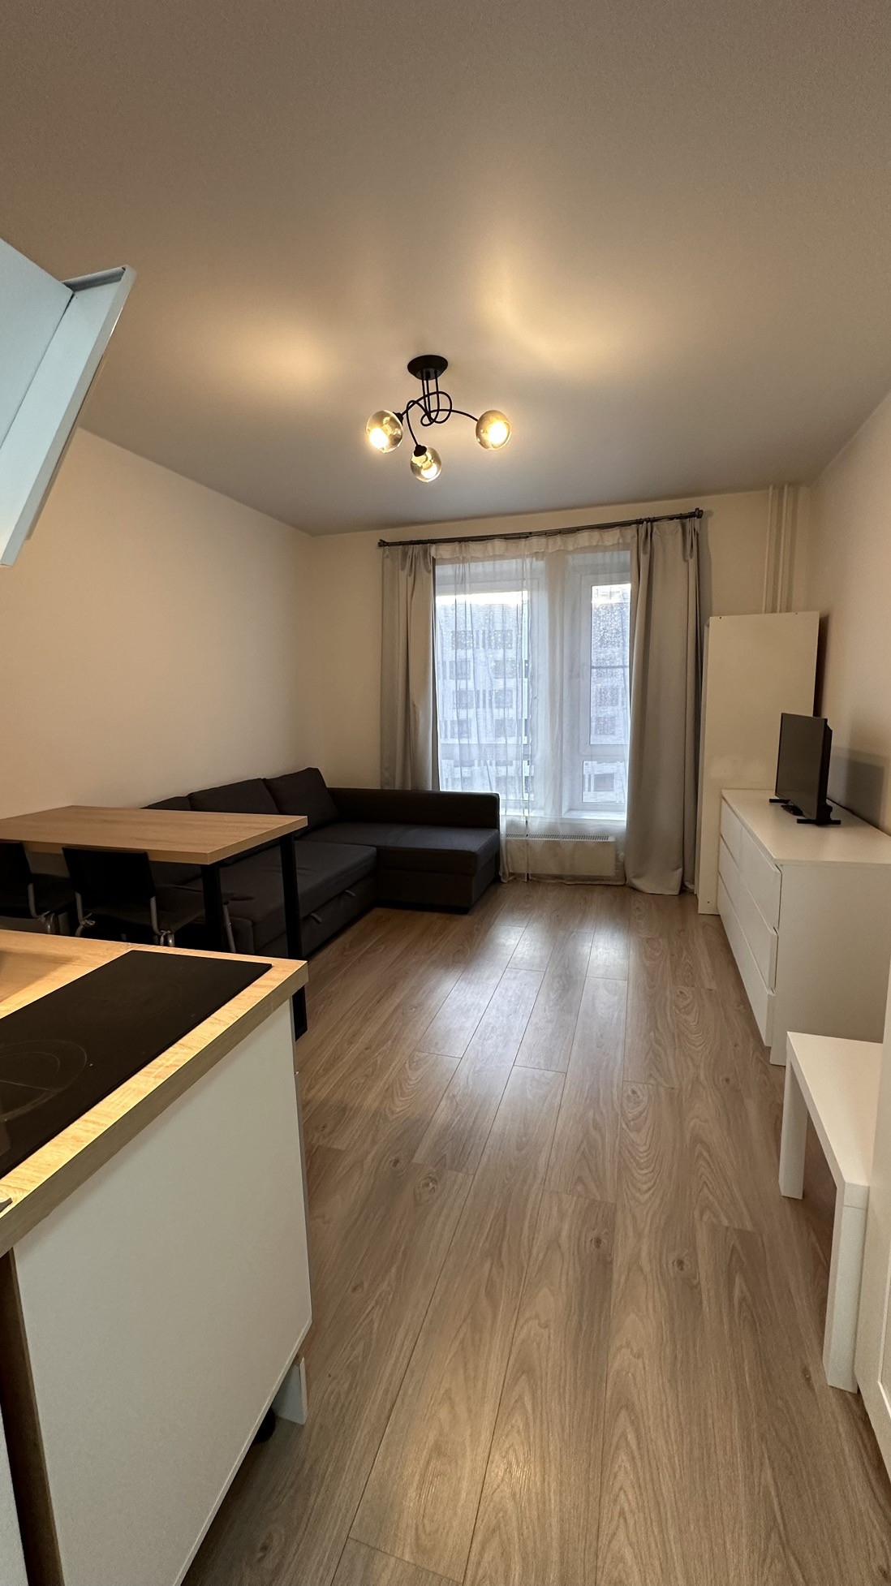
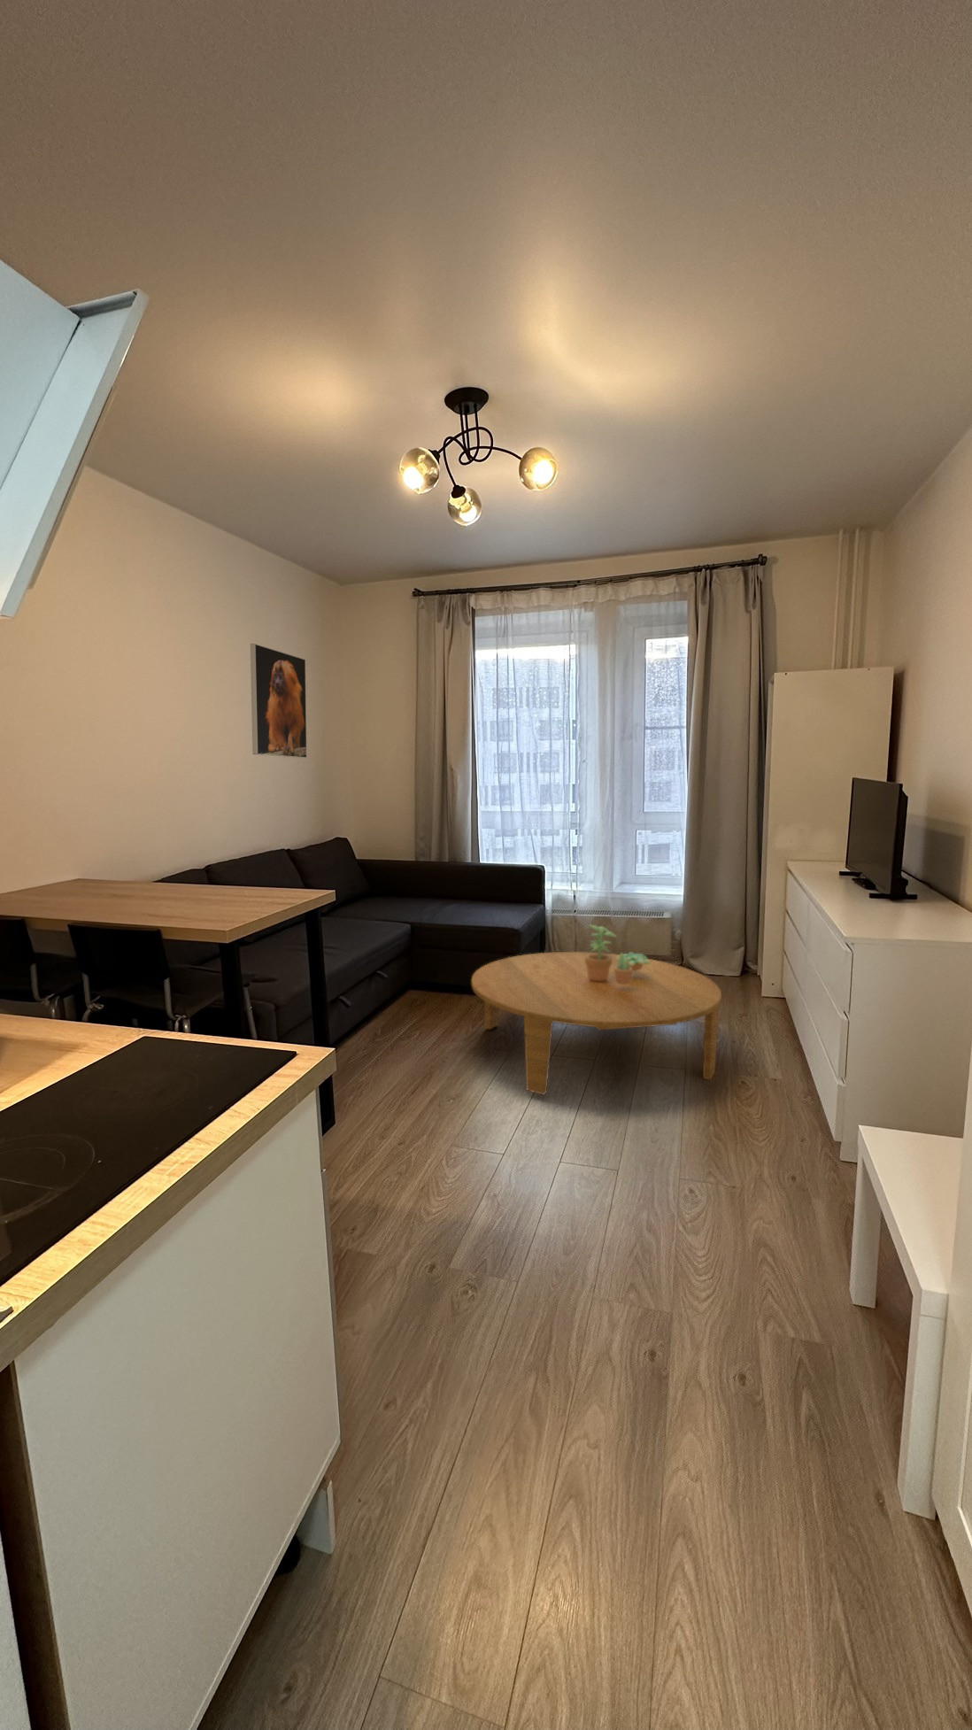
+ potted plant (619, 954)
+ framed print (279, 703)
+ coffee table (592, 1015)
